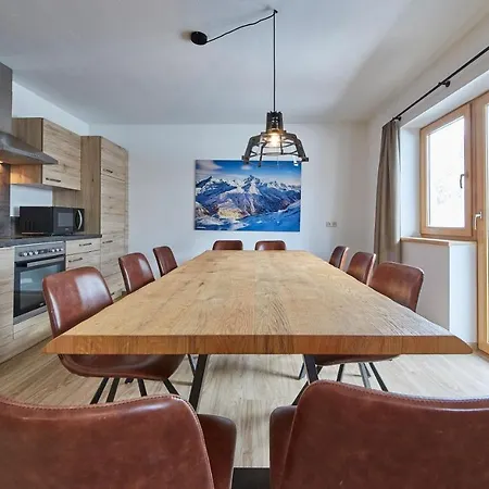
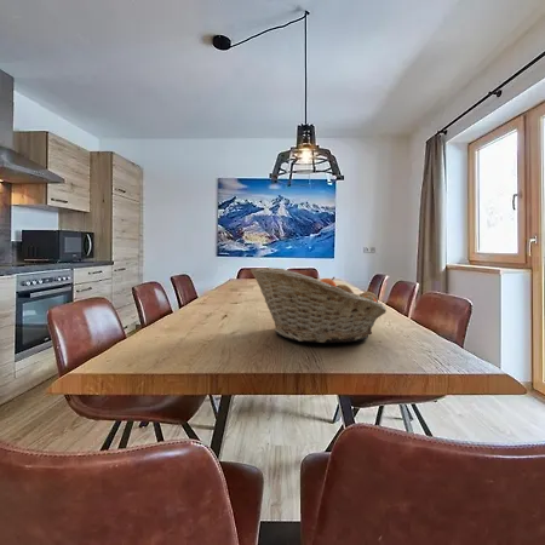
+ fruit basket (314, 302)
